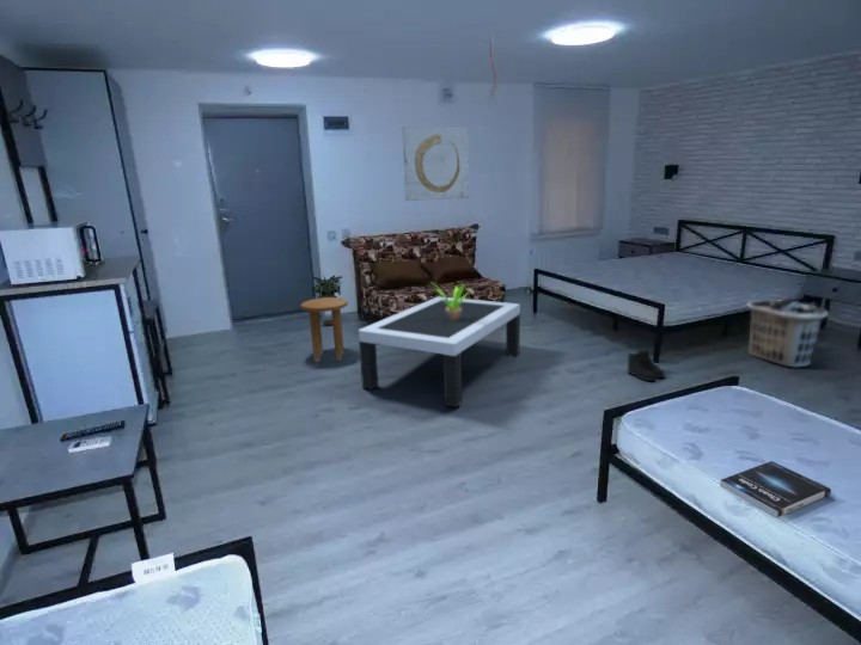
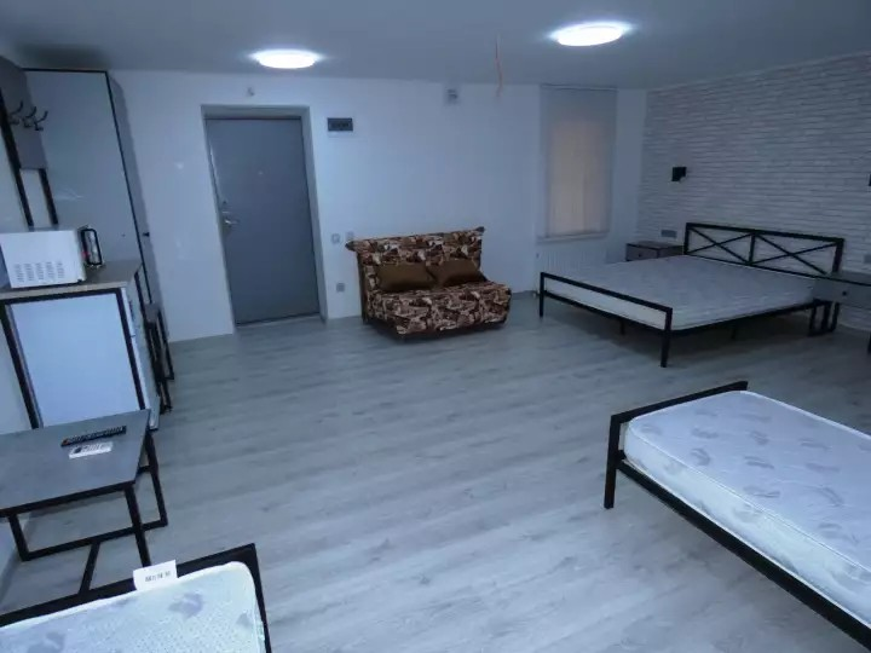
- potted plant (453, 299)
- boots (646, 363)
- side table (332, 327)
- coffee table (445, 343)
- book (774, 487)
- wall art (436, 164)
- decorative plant (329, 296)
- clothes hamper (782, 327)
